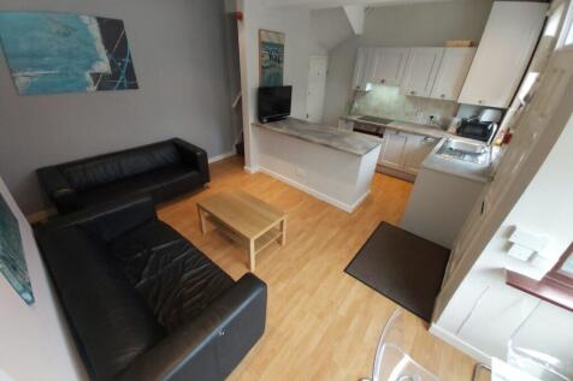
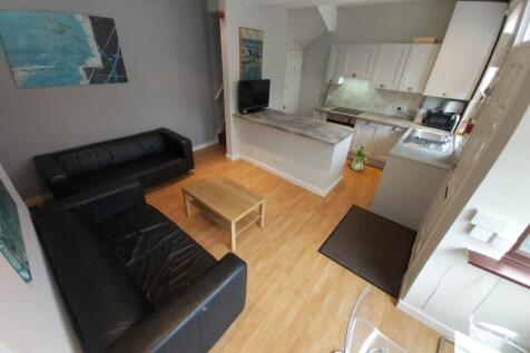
+ house plant (361, 155)
